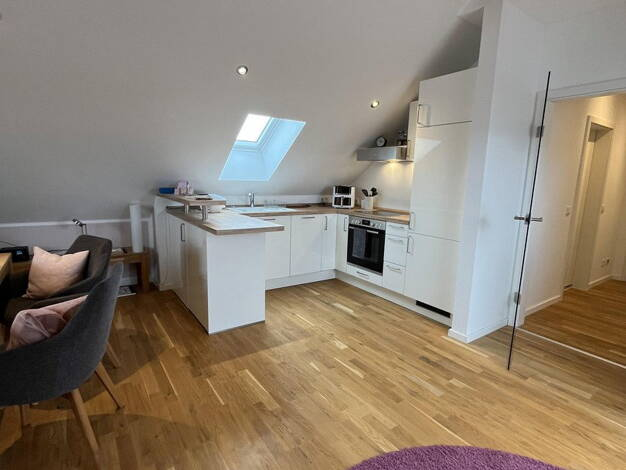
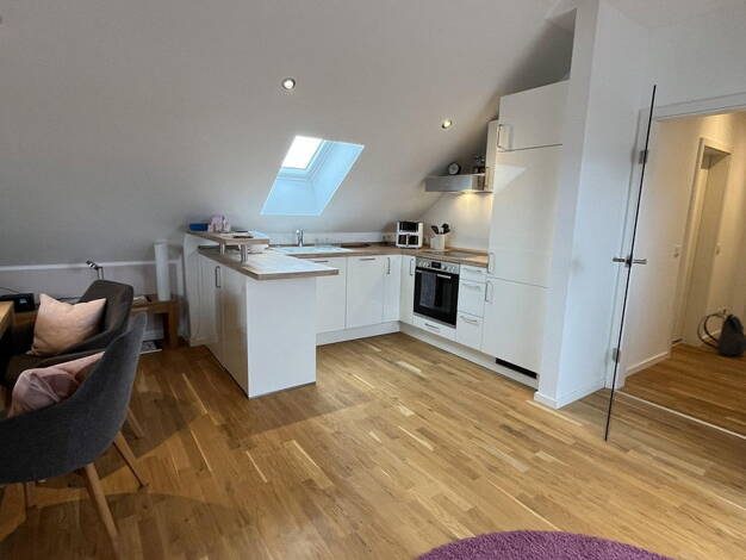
+ backpack (722, 331)
